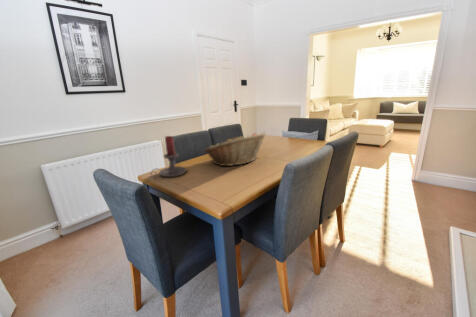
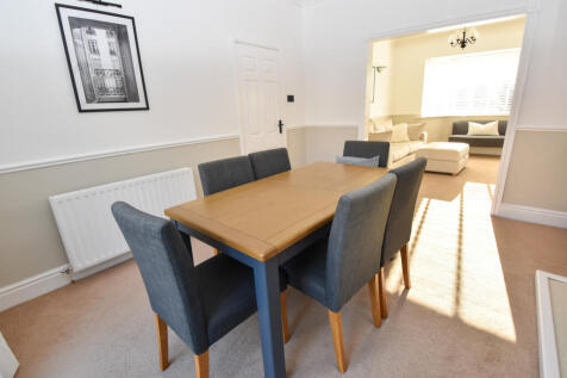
- fruit basket (236, 146)
- candle holder (167, 155)
